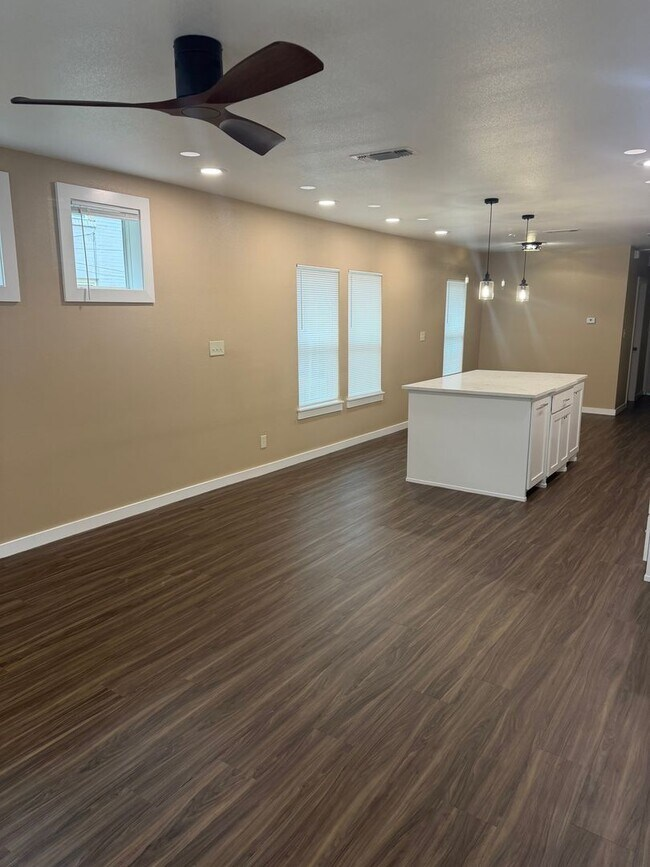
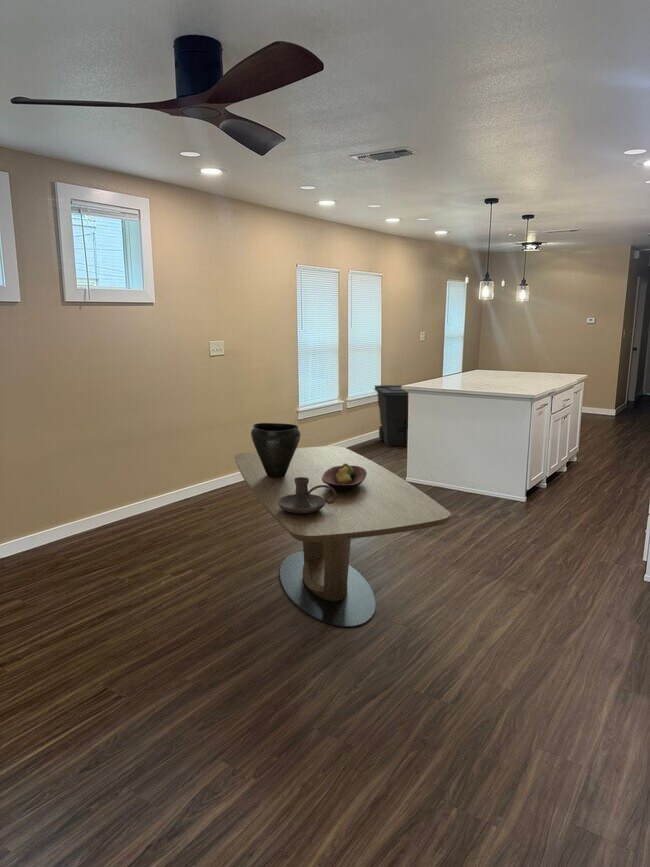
+ trash can (395, 414)
+ candle holder (307, 493)
+ dining table (324, 532)
+ vase (276, 449)
+ fruit bowl (344, 475)
